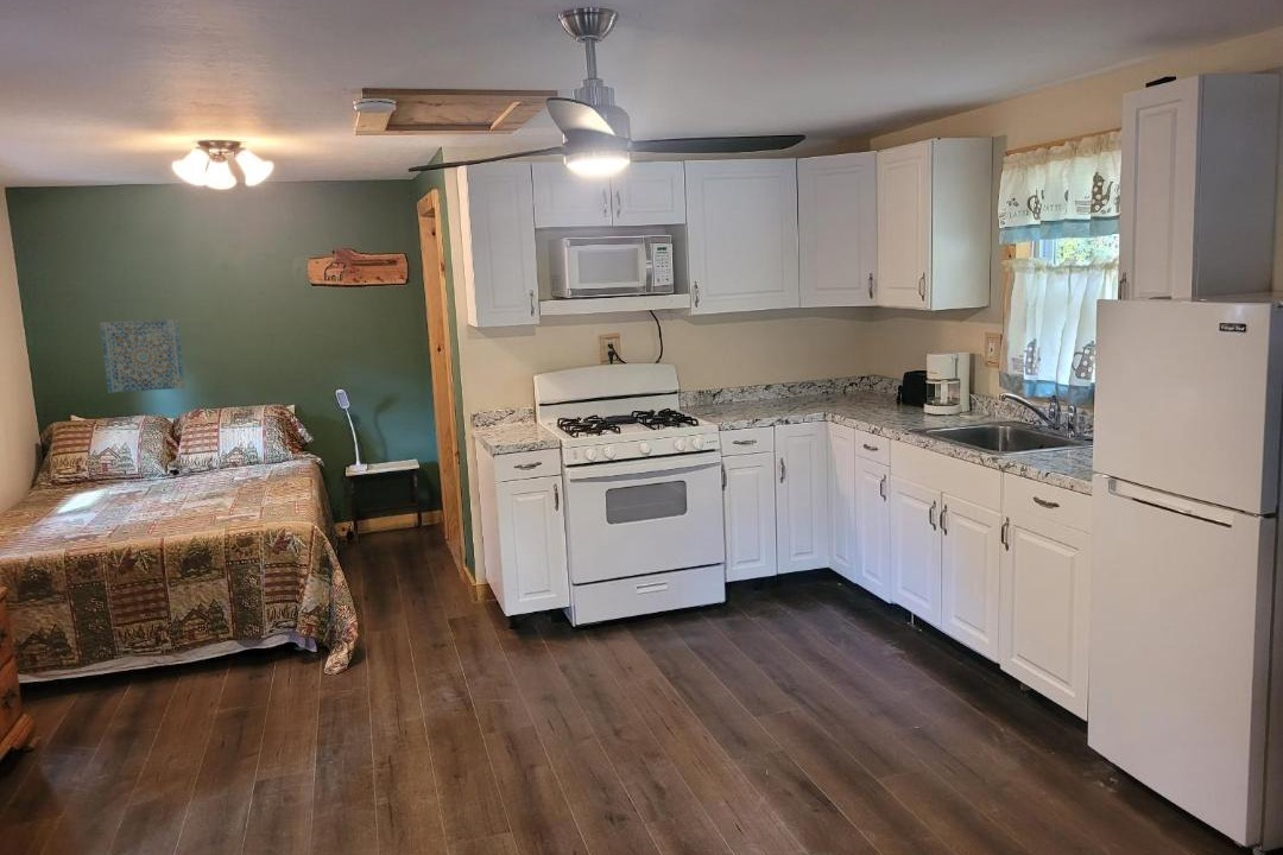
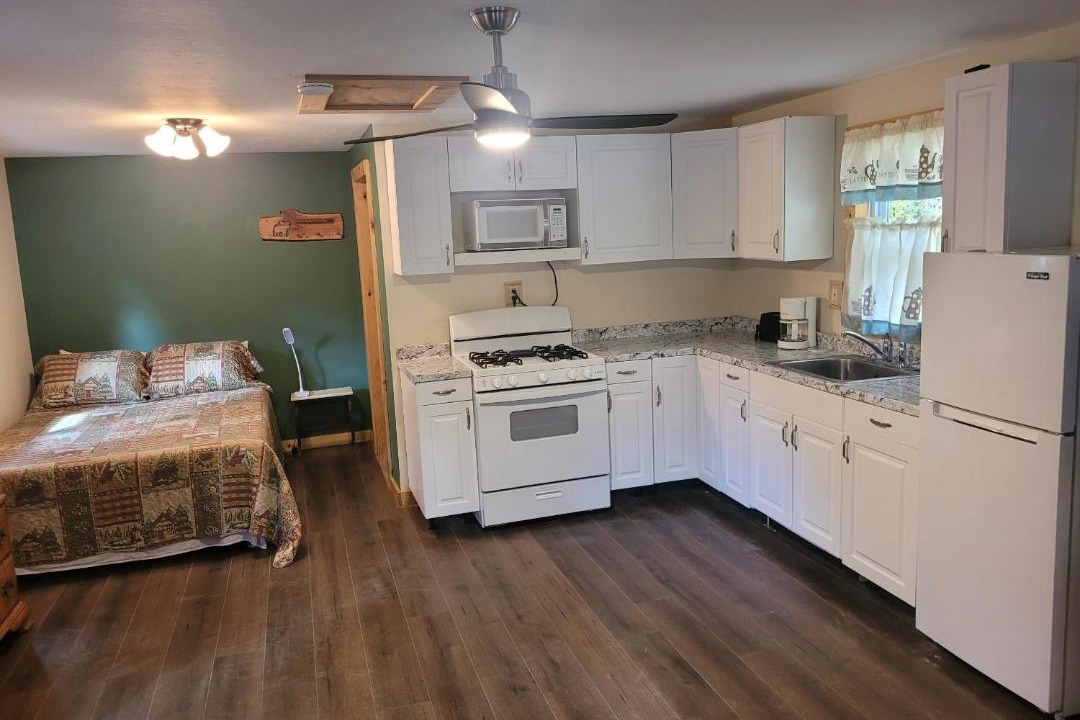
- wall art (143, 355)
